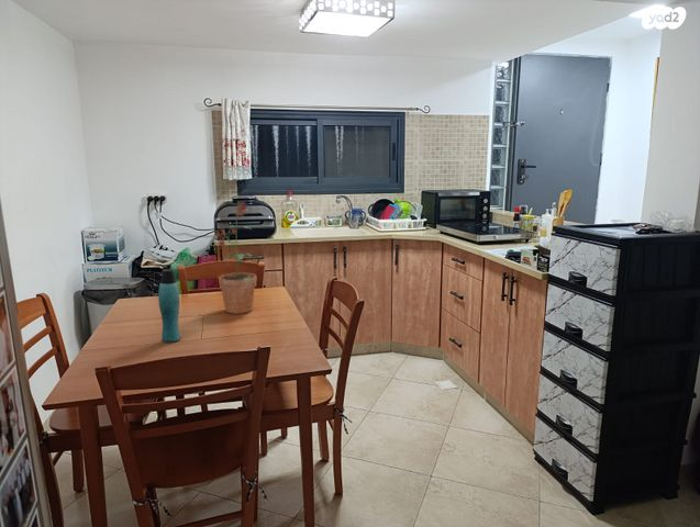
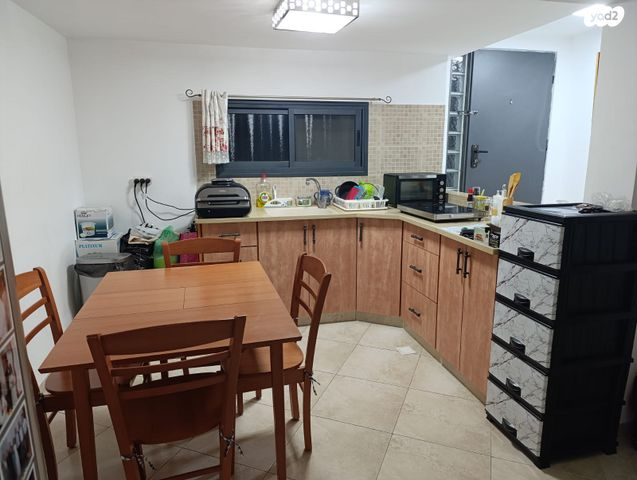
- potted plant (234, 256)
- bottle (169, 304)
